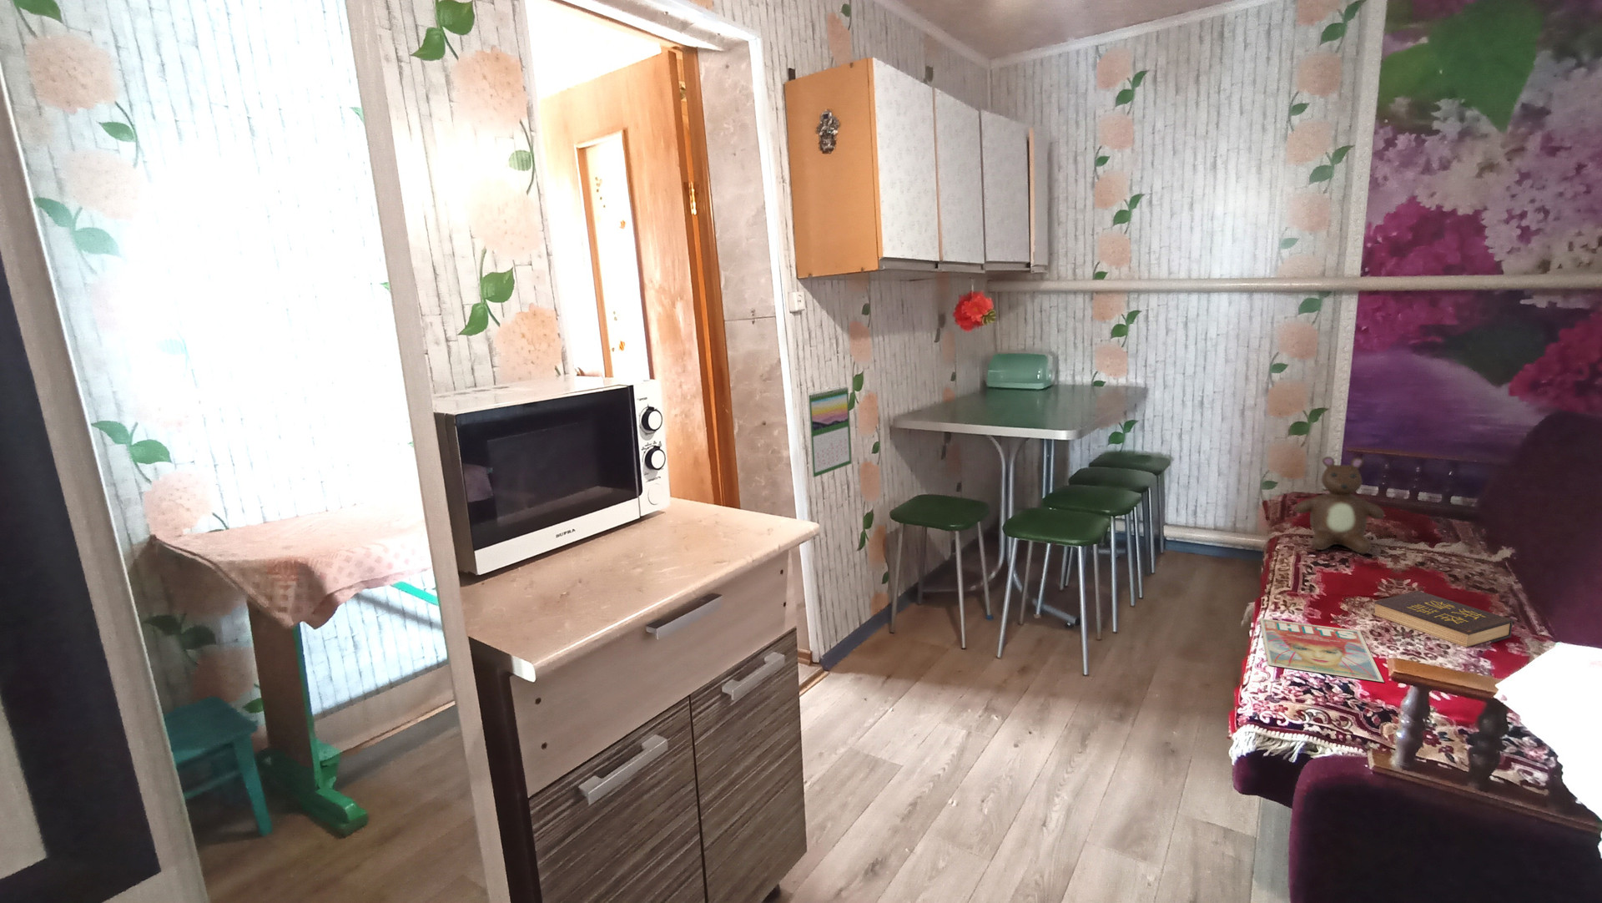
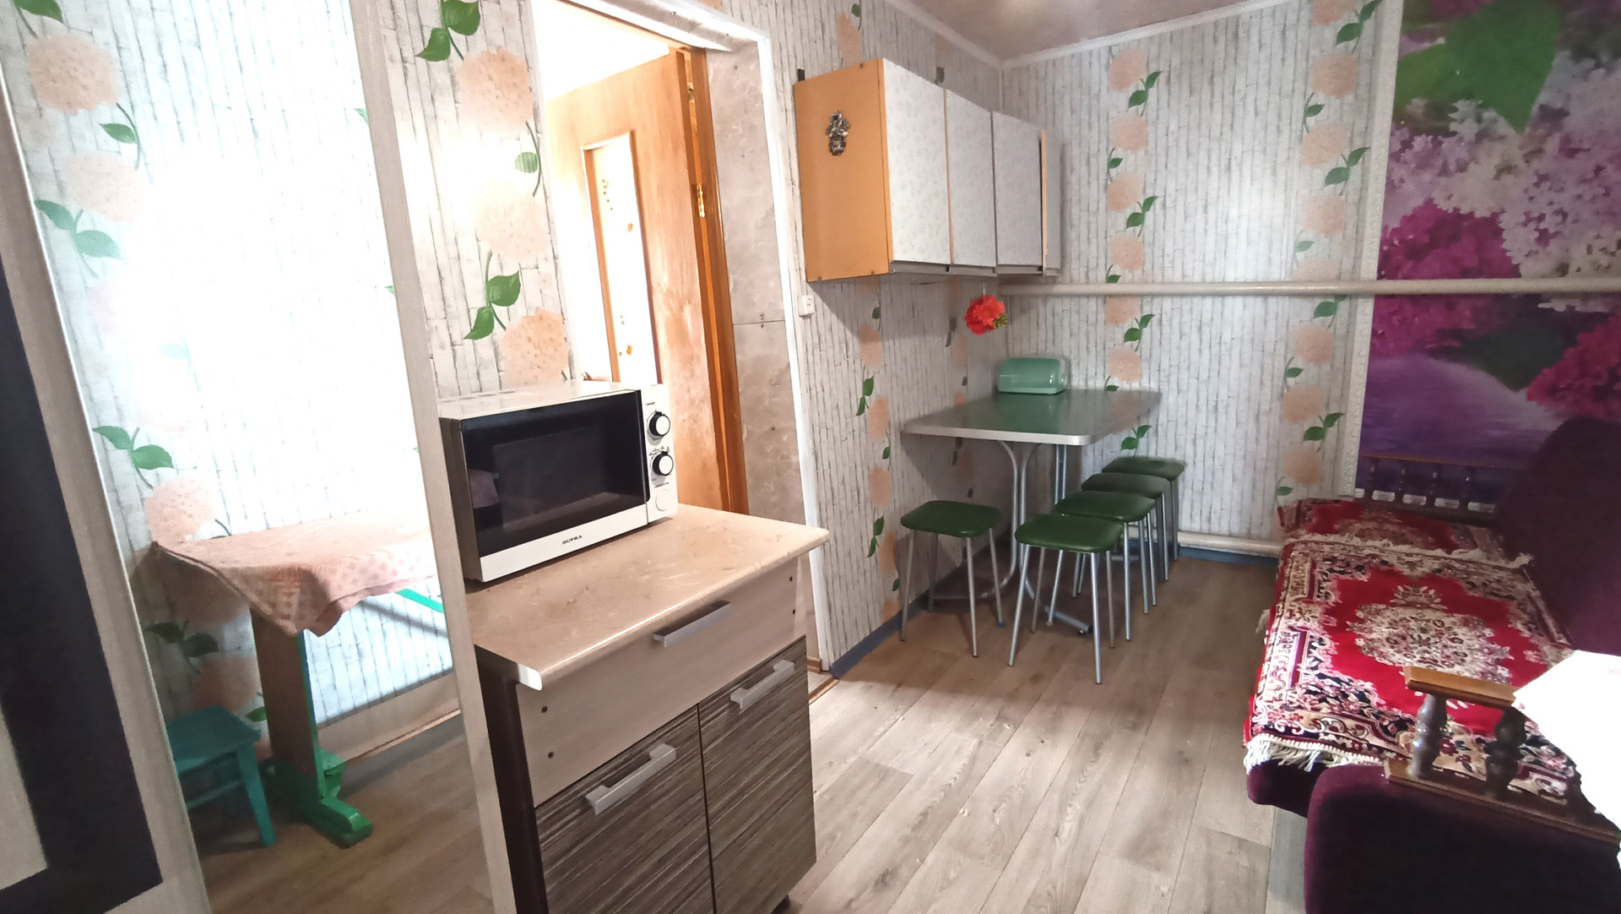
- calendar (831, 429)
- hardback book (1440, 617)
- teddy bear (1341, 503)
- magazine (1316, 647)
